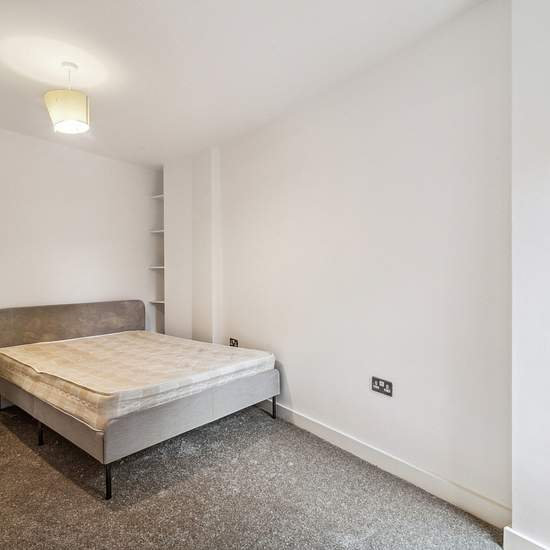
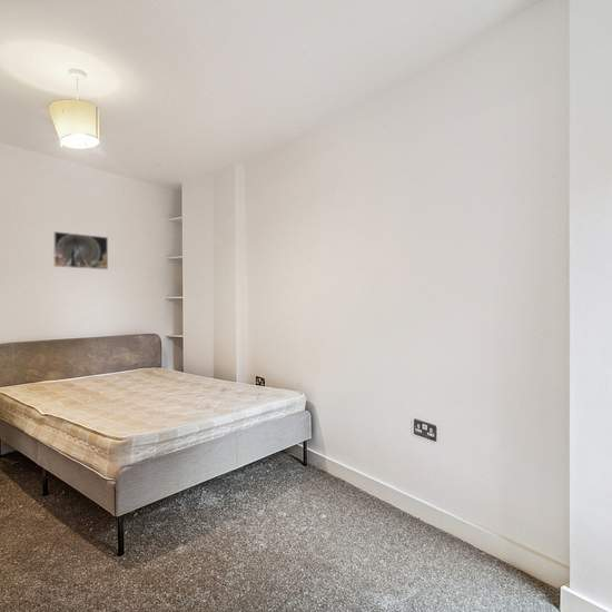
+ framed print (81, 250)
